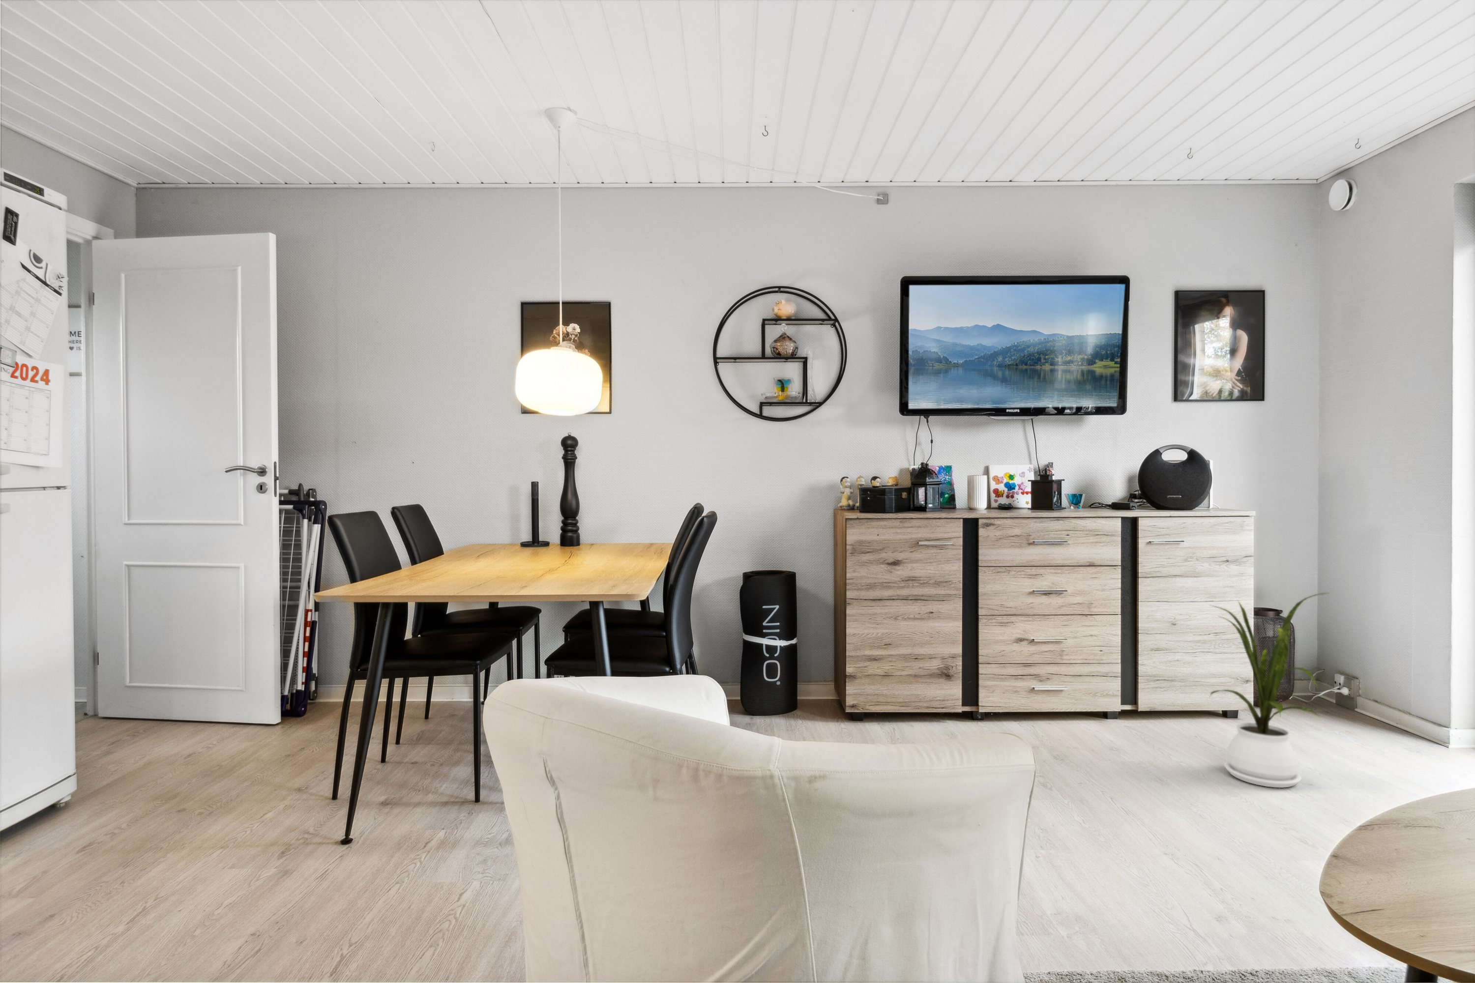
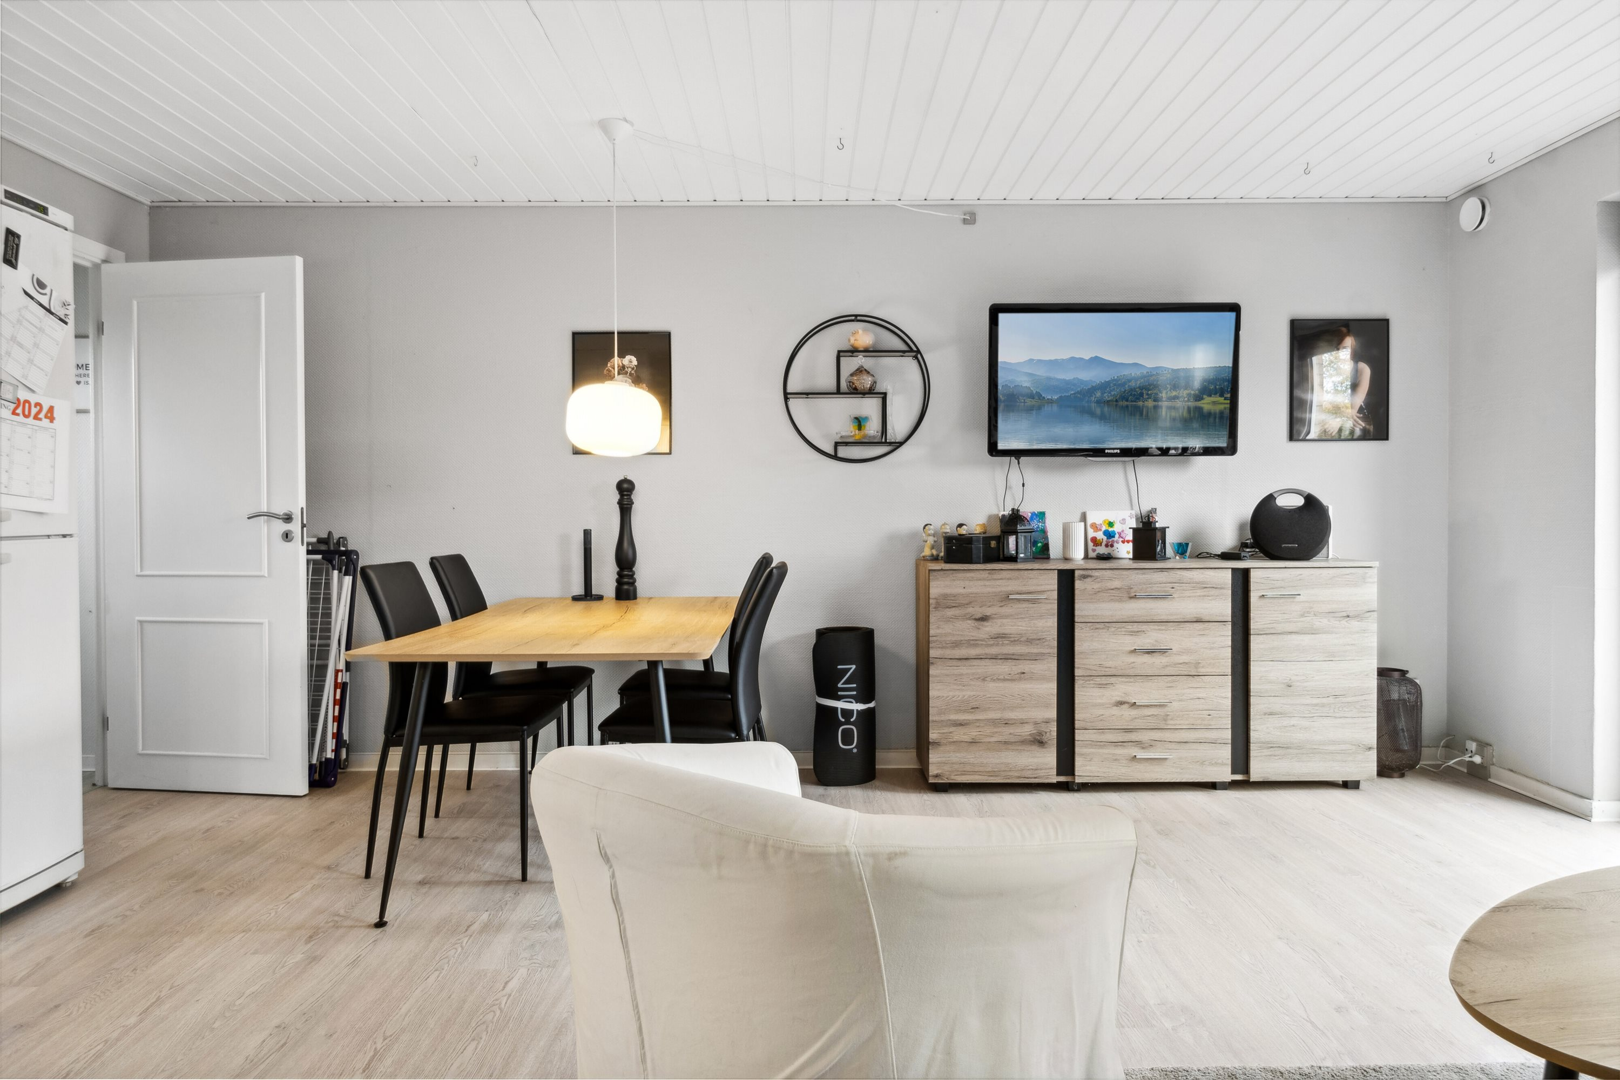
- house plant (1268, 682)
